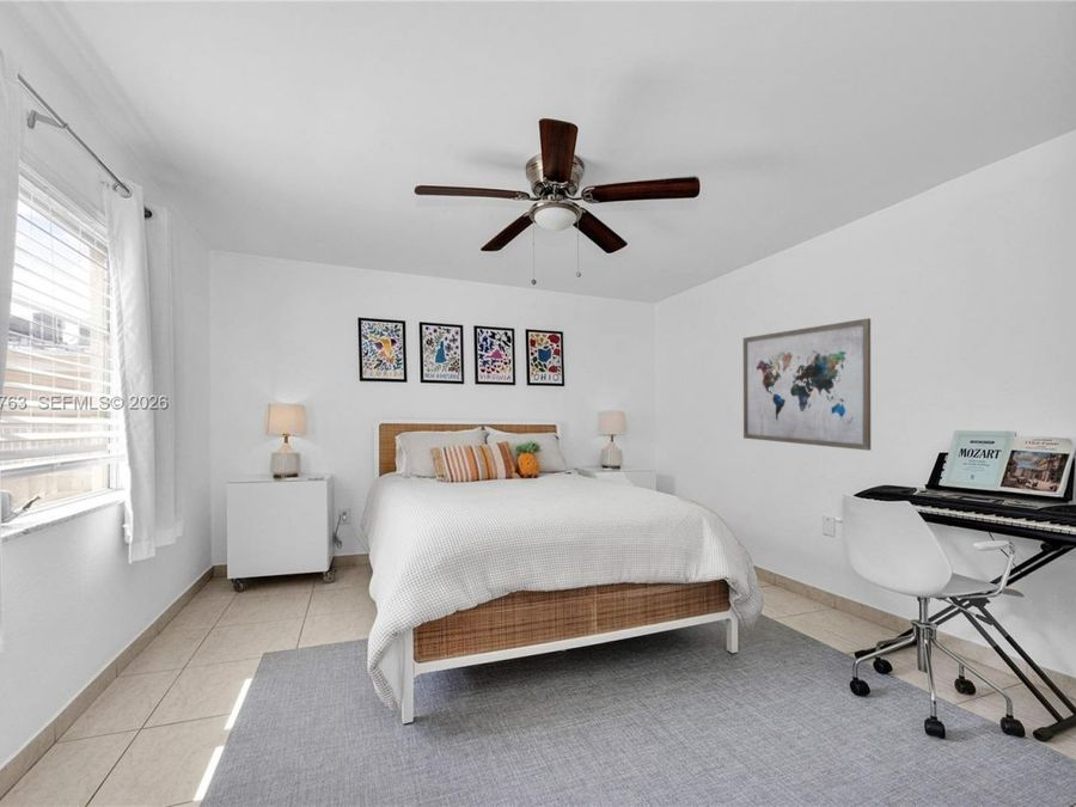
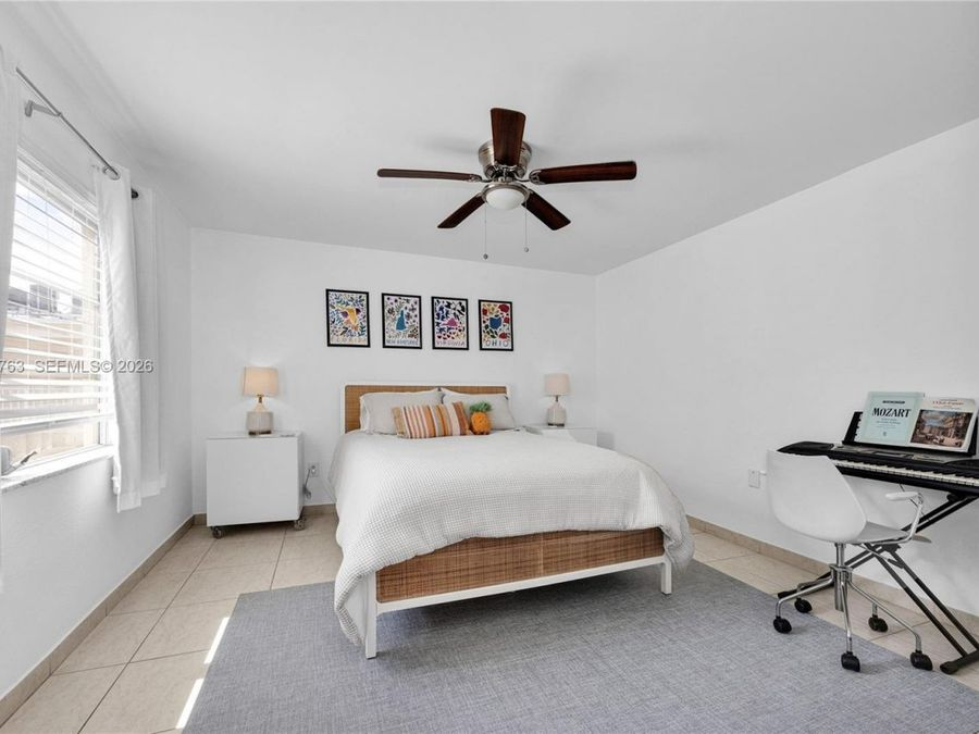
- wall art (797, 386)
